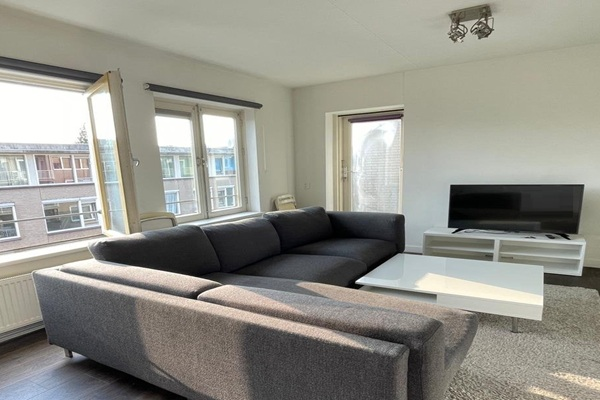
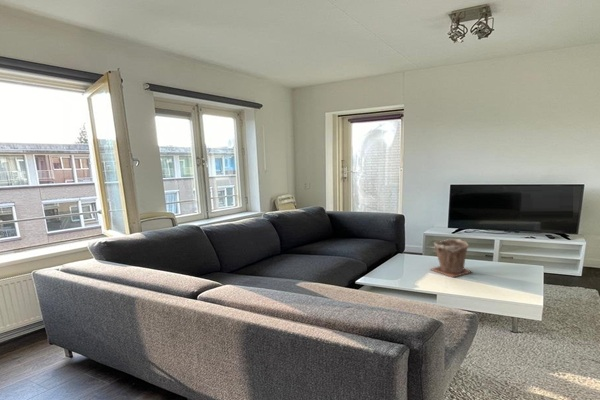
+ plant pot (450, 256)
